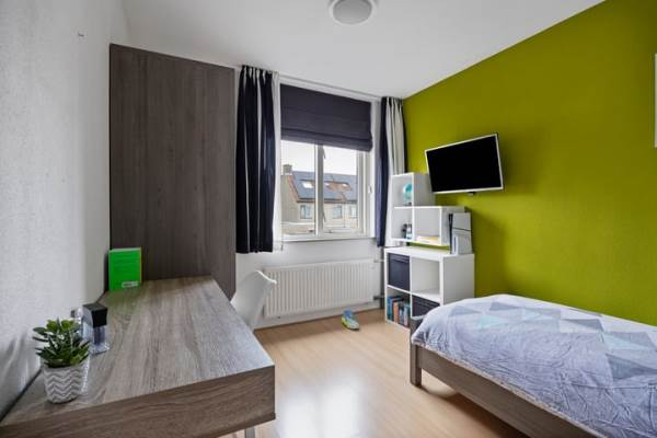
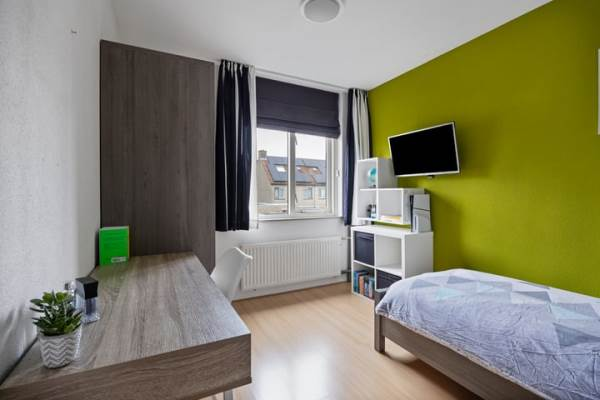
- sneaker (349, 318)
